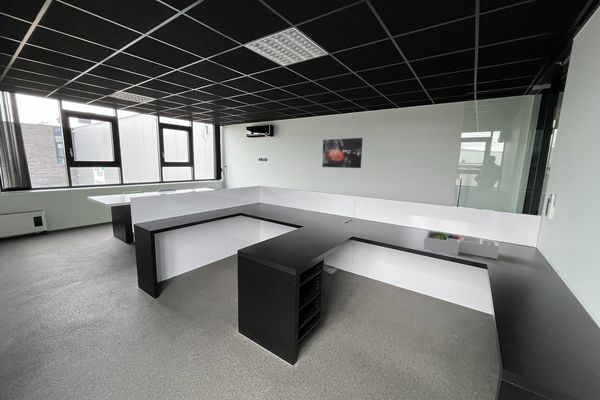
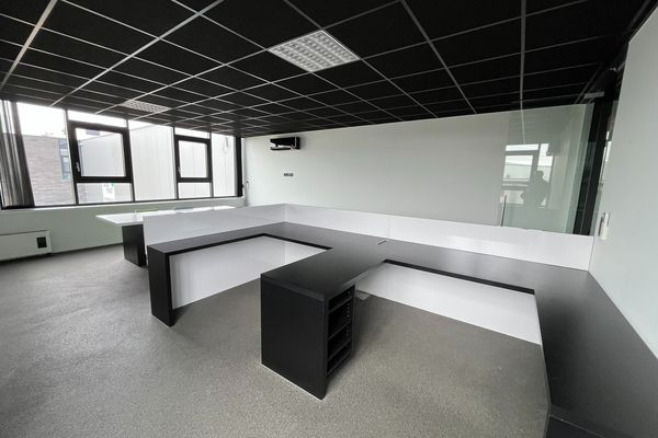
- wall art (341, 153)
- desk organizer (459, 244)
